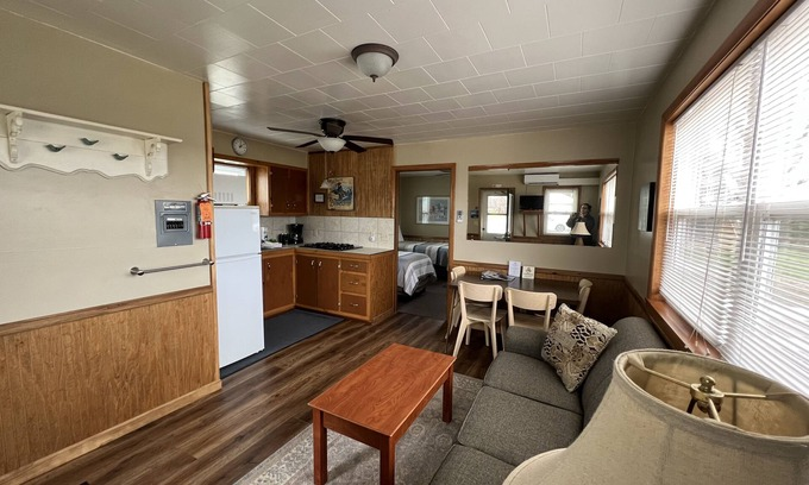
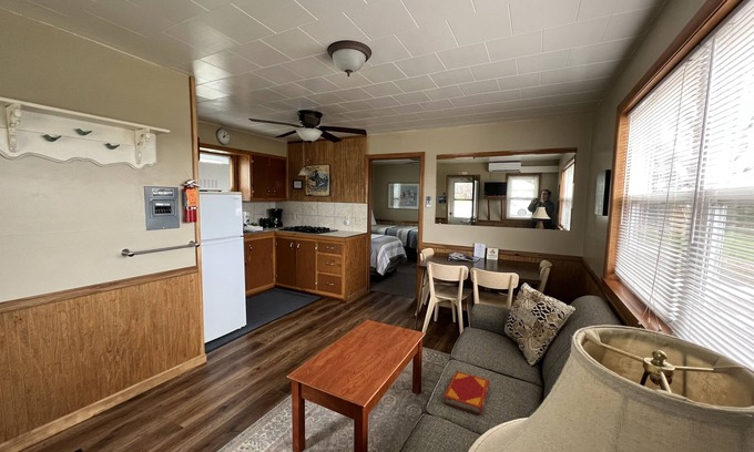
+ hardback book (467, 390)
